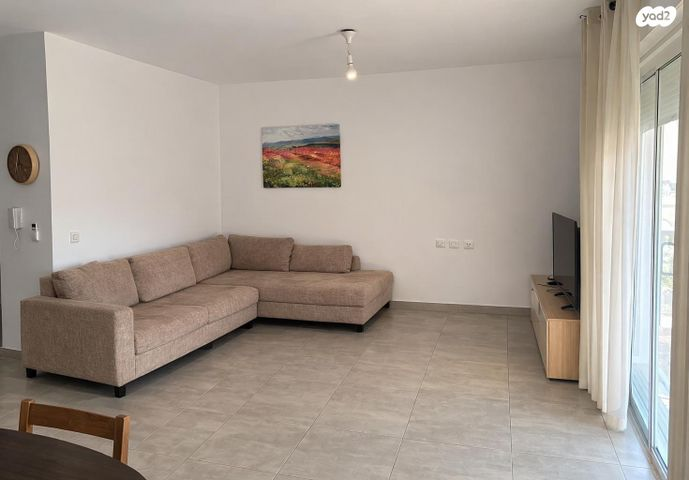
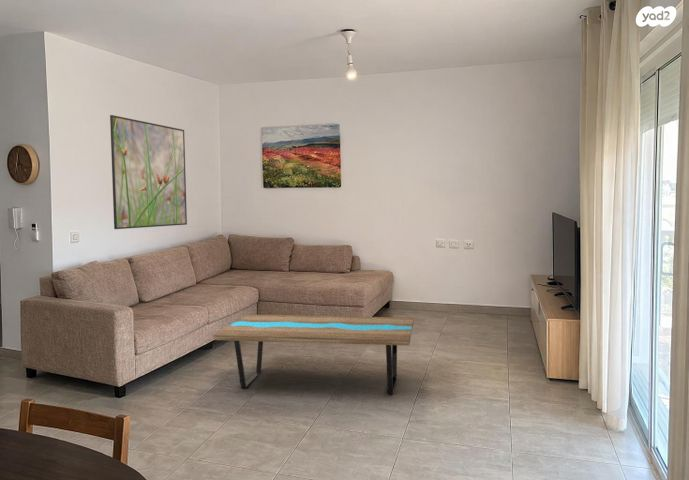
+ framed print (152, 175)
+ coffee table (320, 342)
